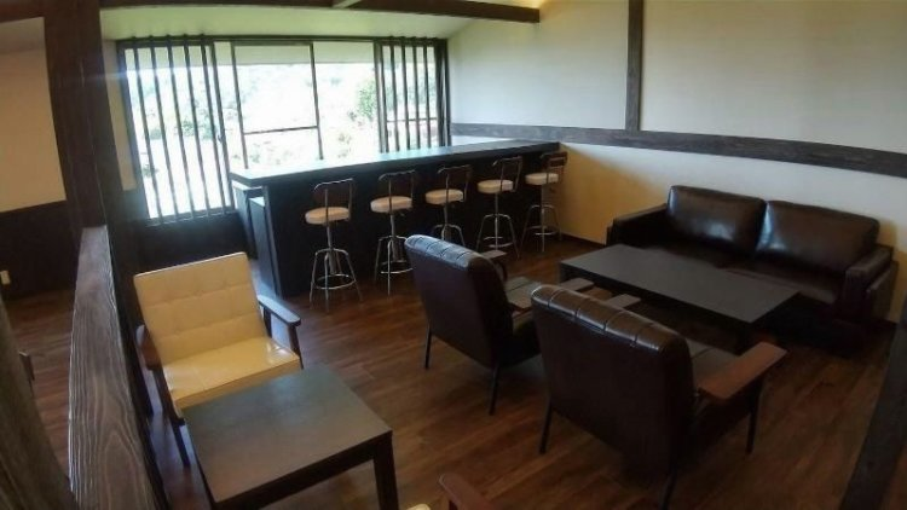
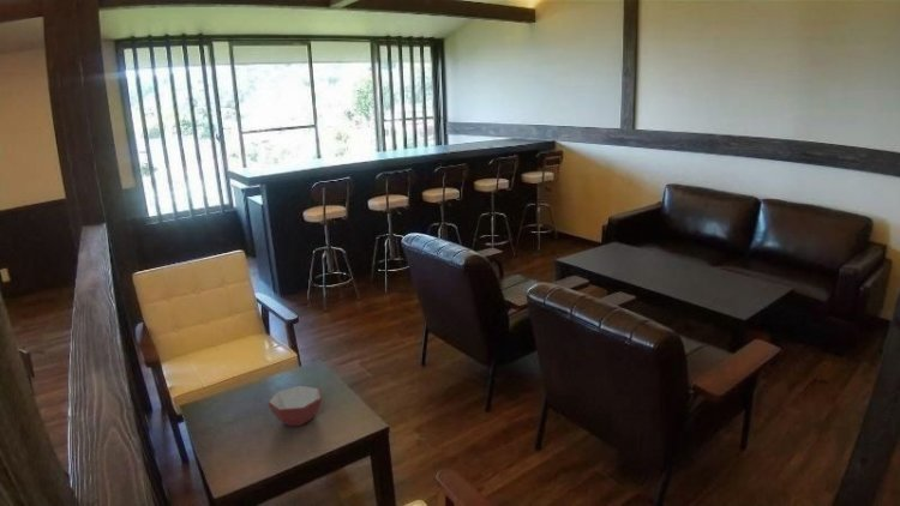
+ bowl (295, 408)
